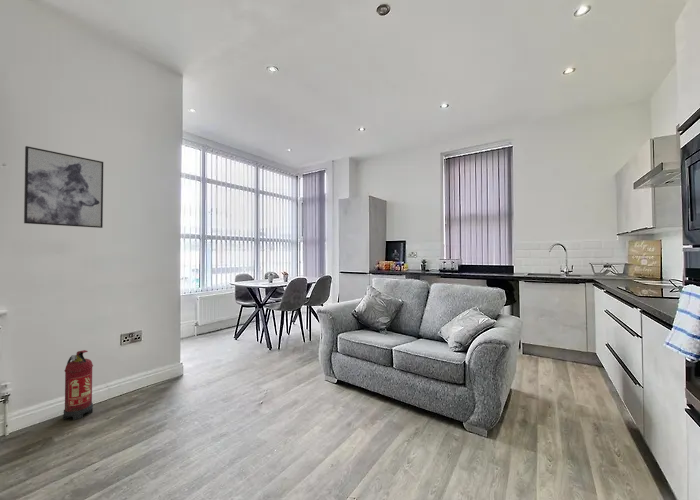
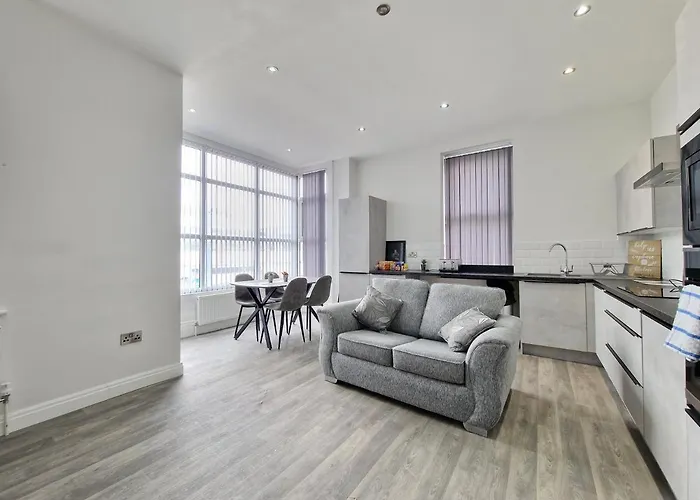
- fire extinguisher (78, 381)
- wall art (66, 190)
